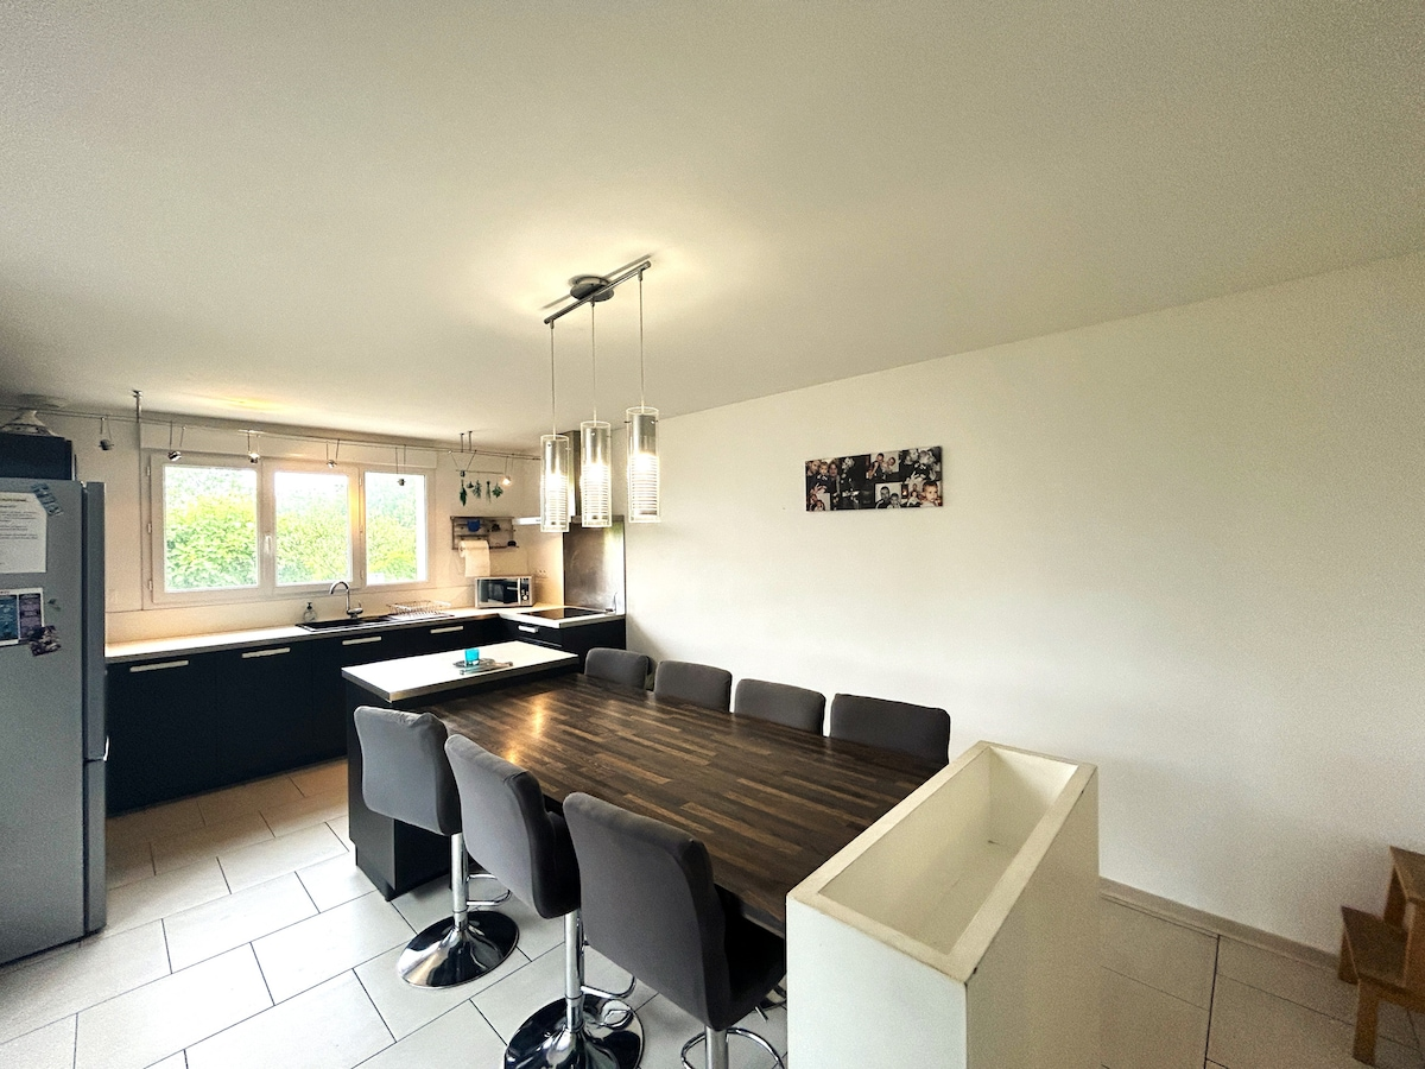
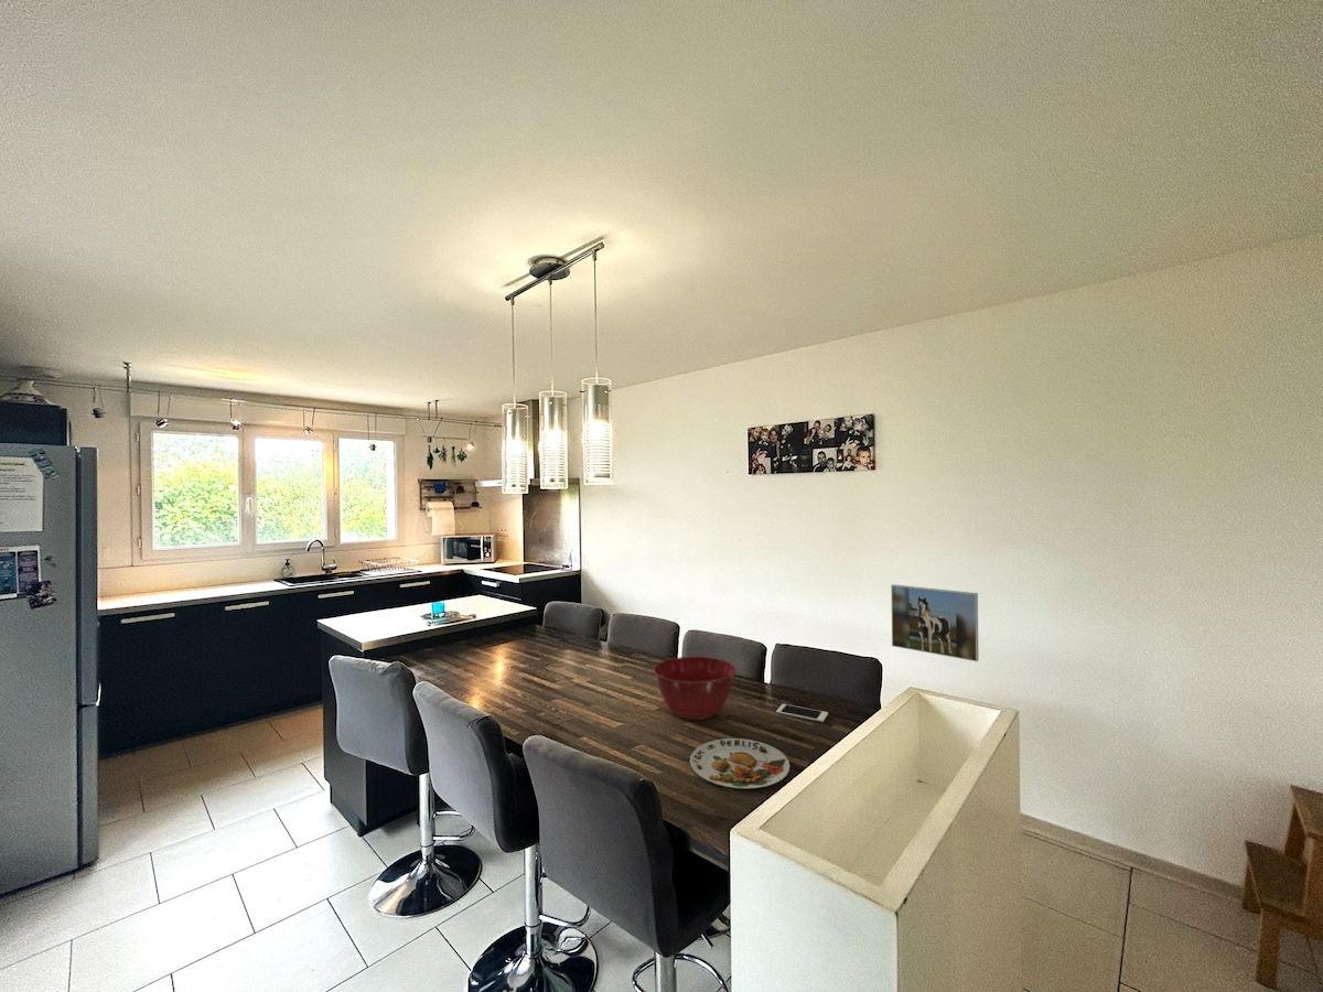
+ mixing bowl (695, 689)
+ cell phone (802, 712)
+ plate (739, 763)
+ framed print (933, 621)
